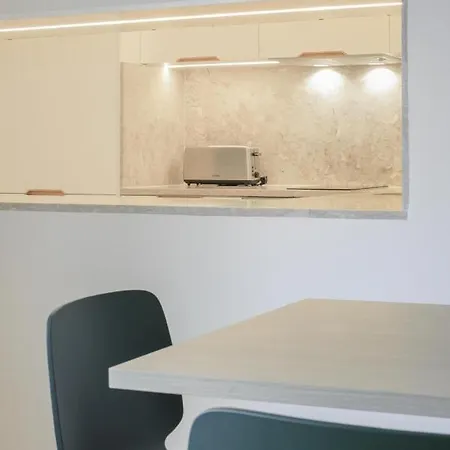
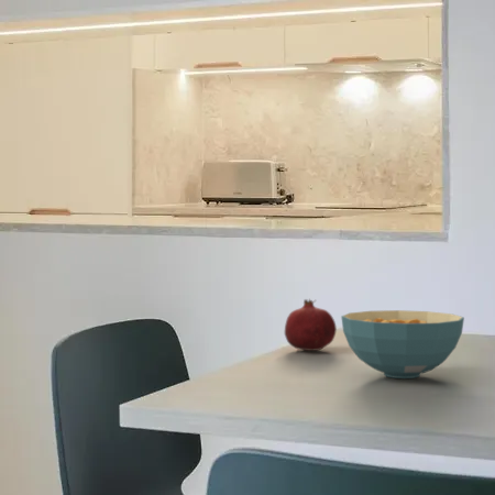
+ cereal bowl (402, 345)
+ fruit (309, 323)
